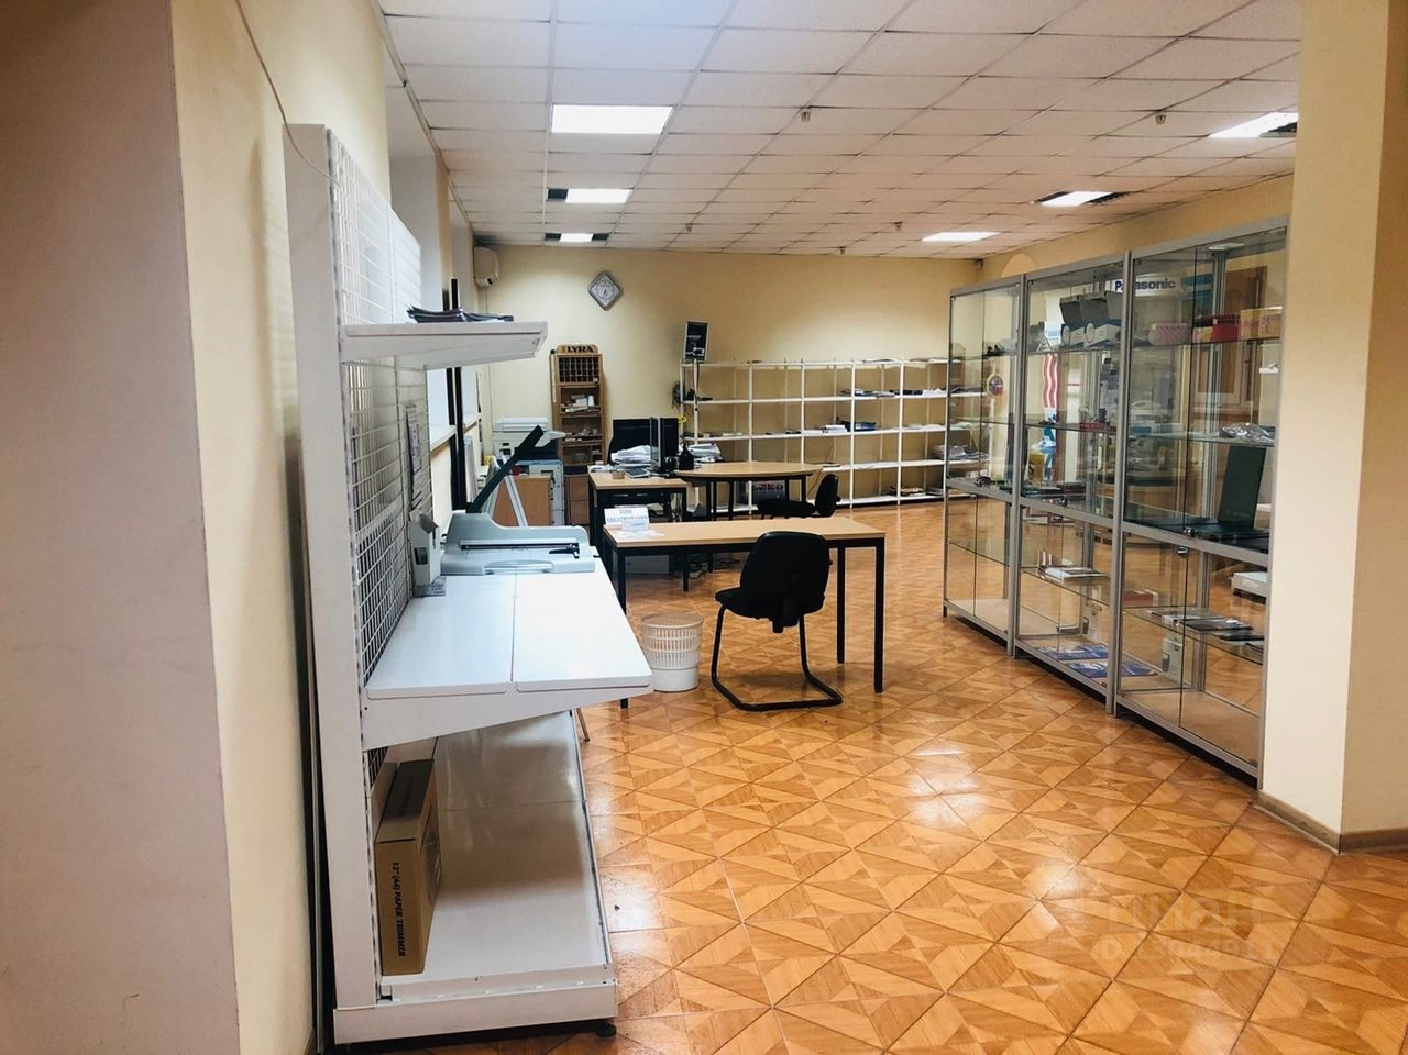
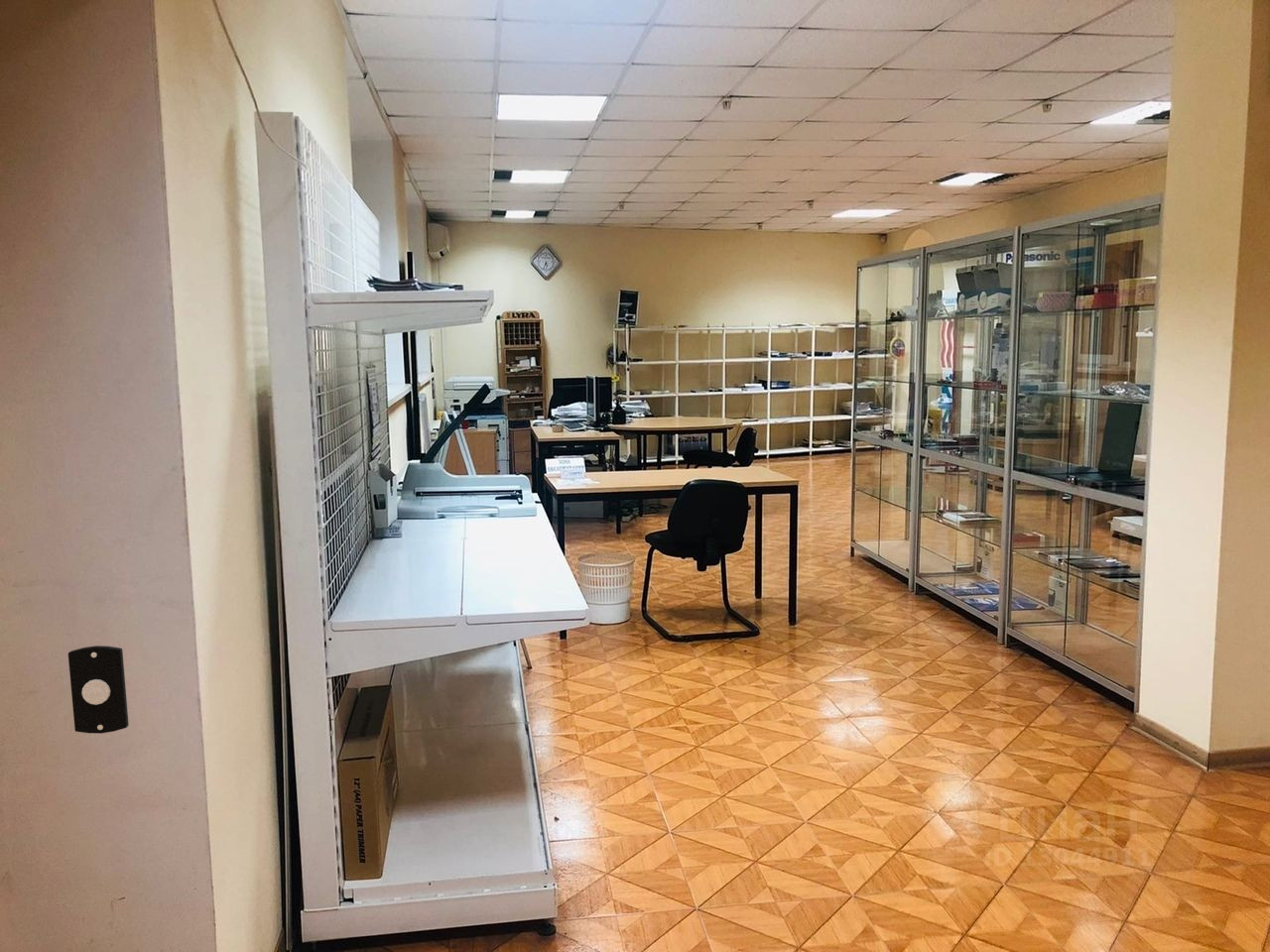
+ light switch (97, 690)
